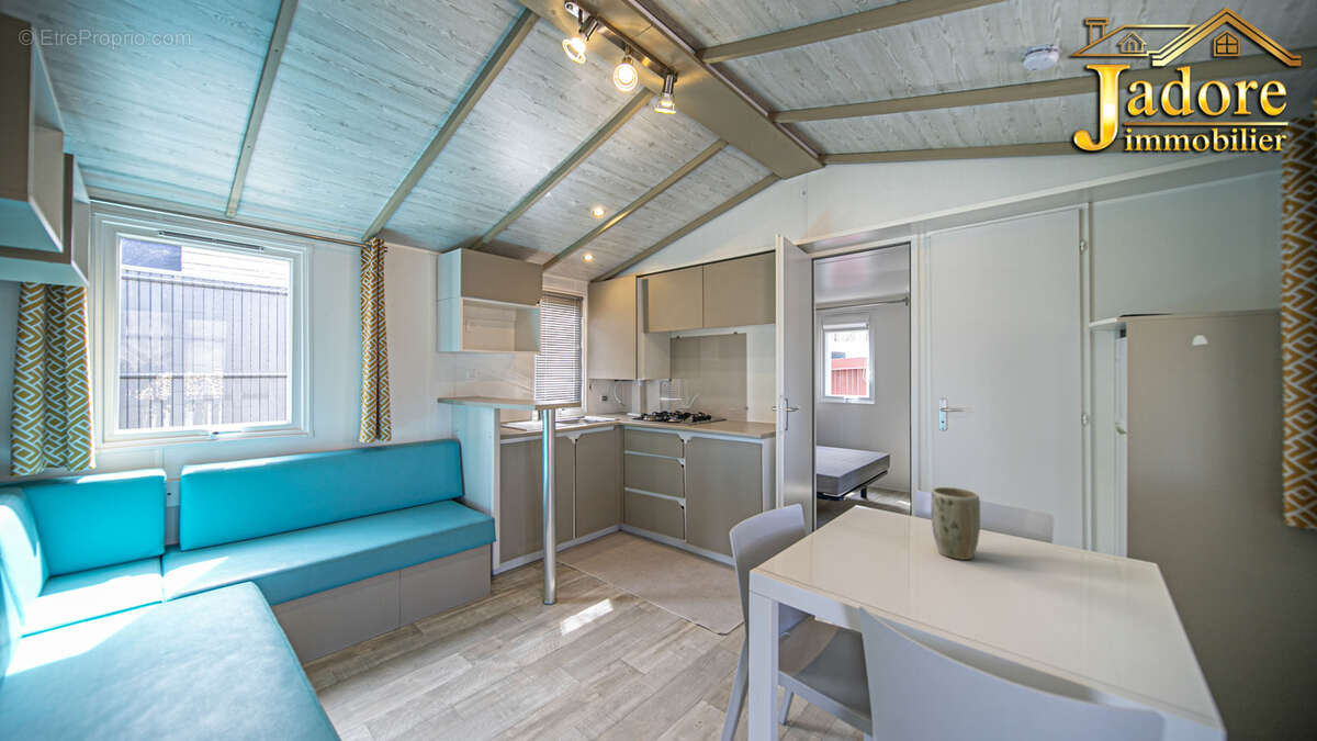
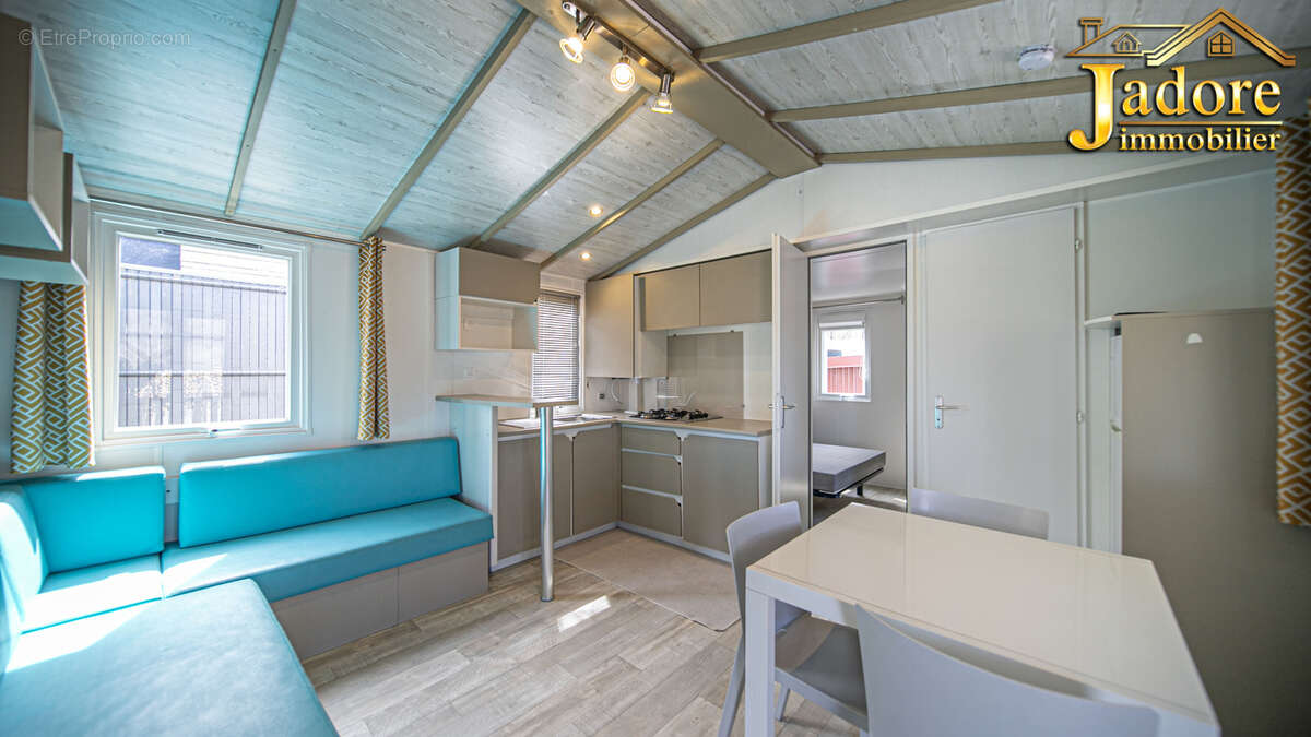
- plant pot (955, 523)
